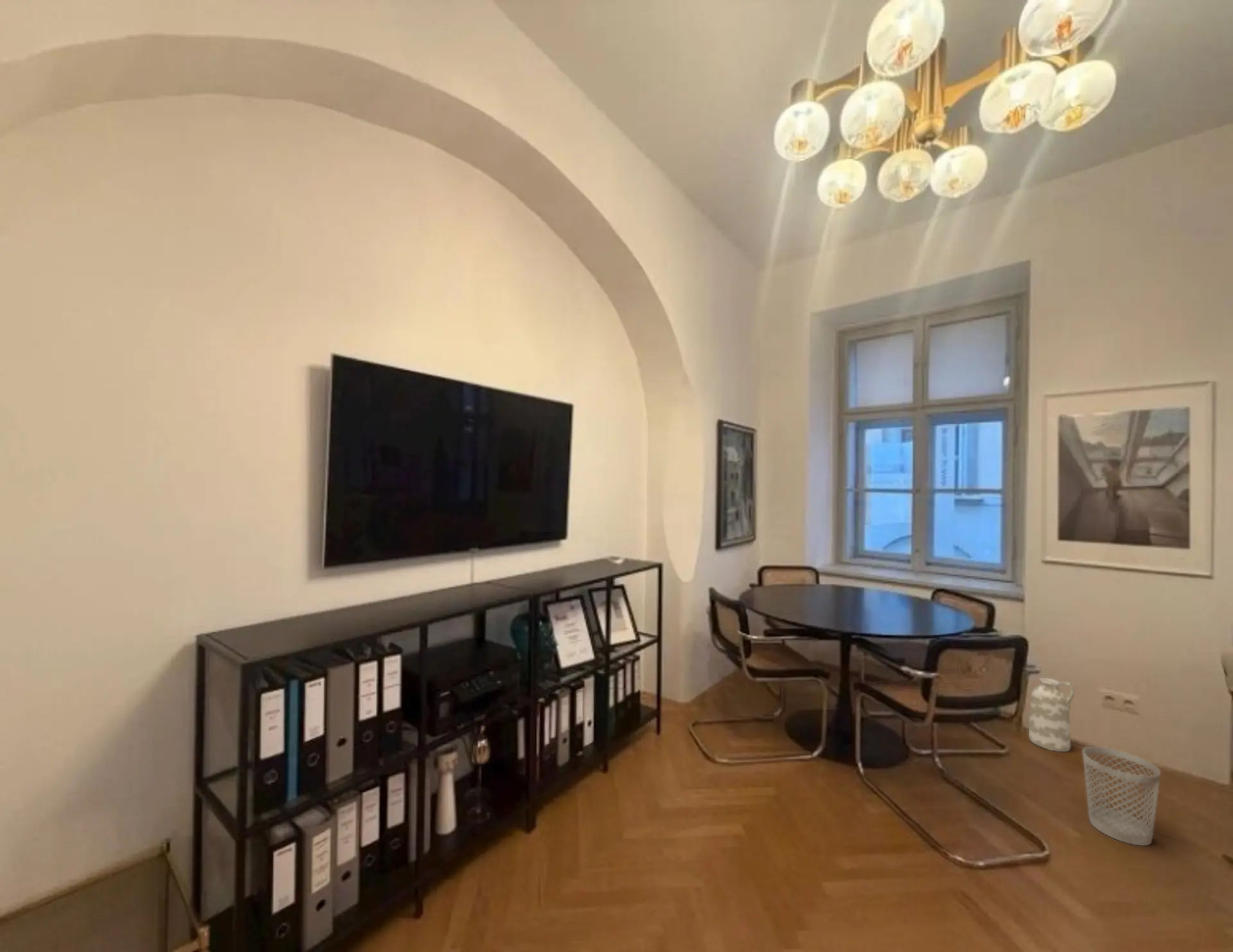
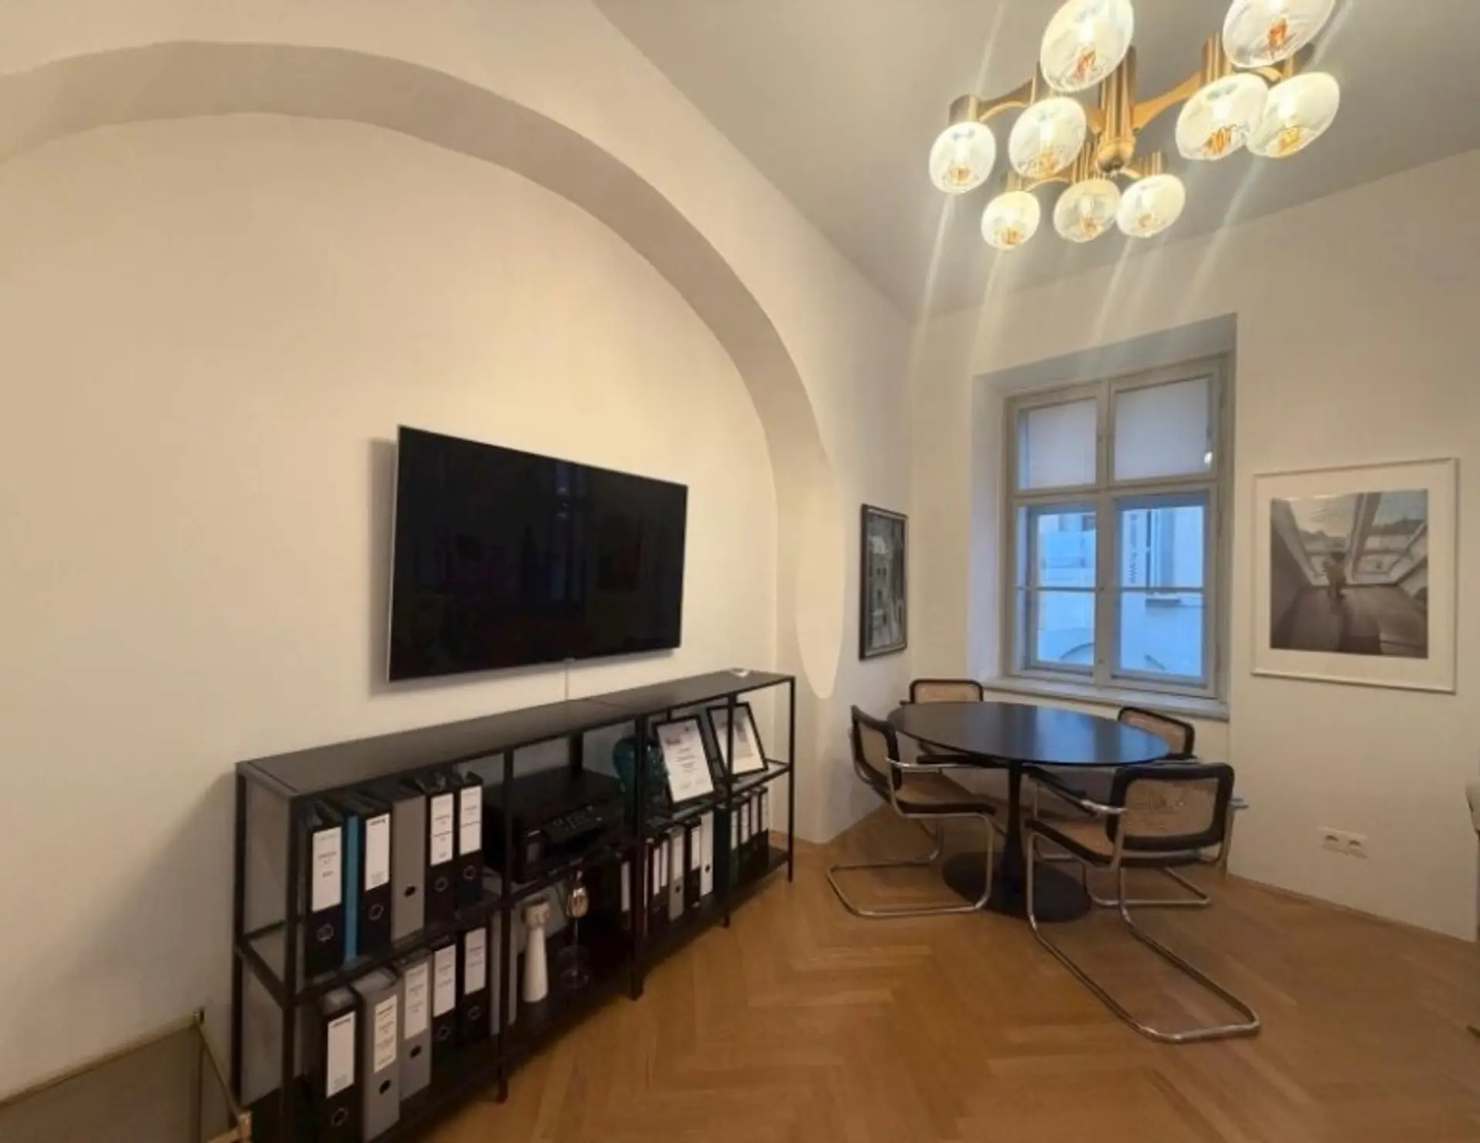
- vase (1051, 711)
- wastebasket (1120, 796)
